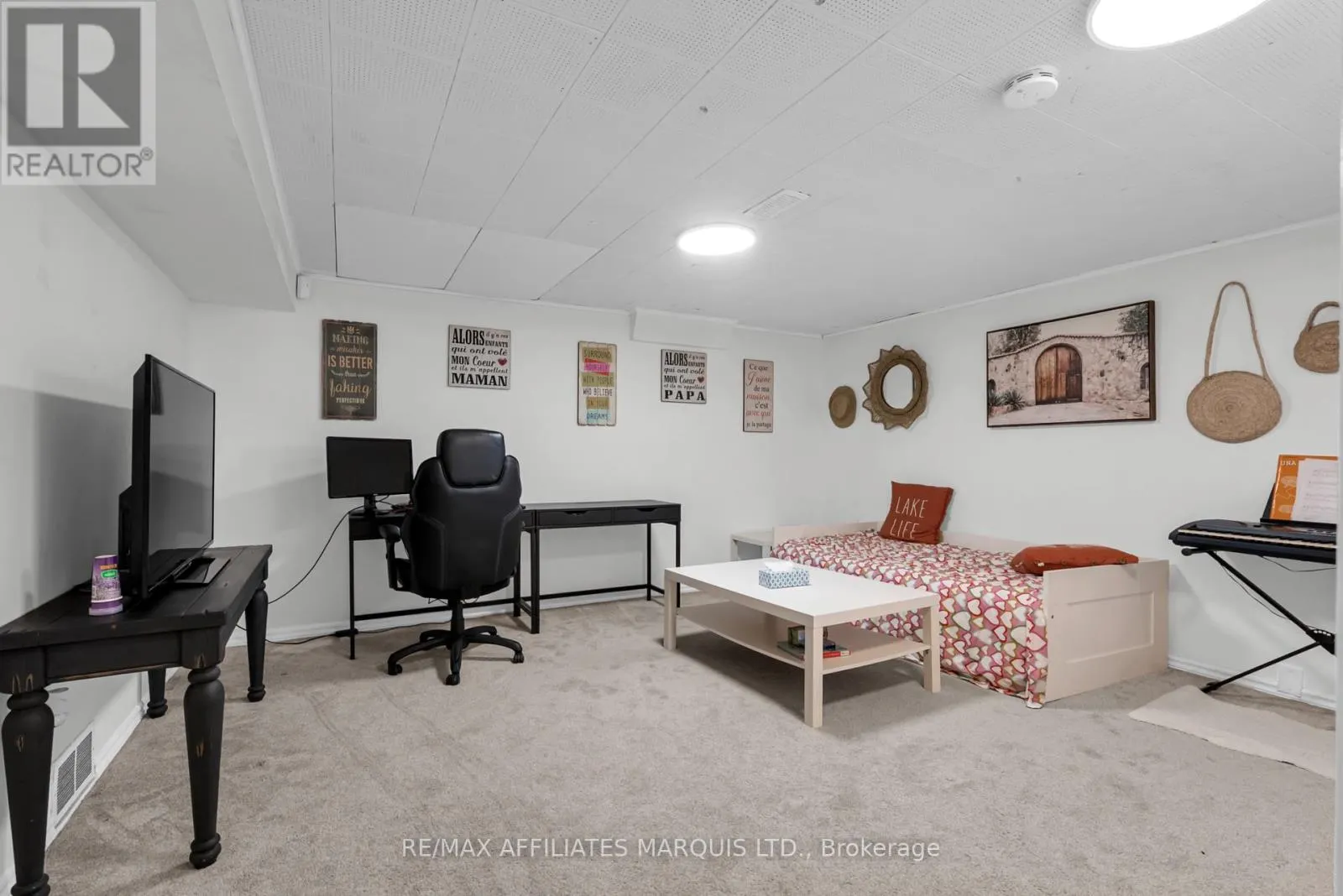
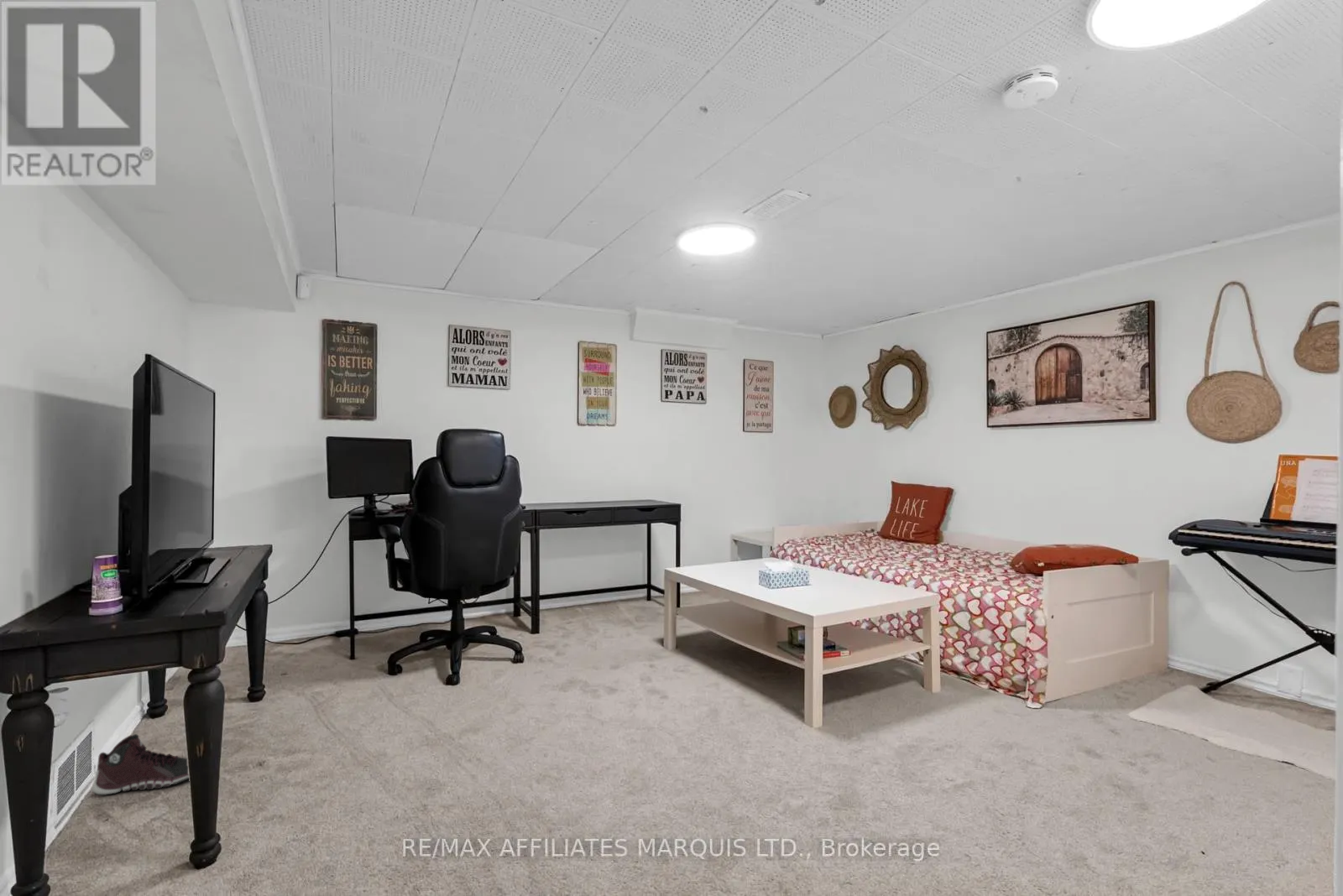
+ sneaker (149, 758)
